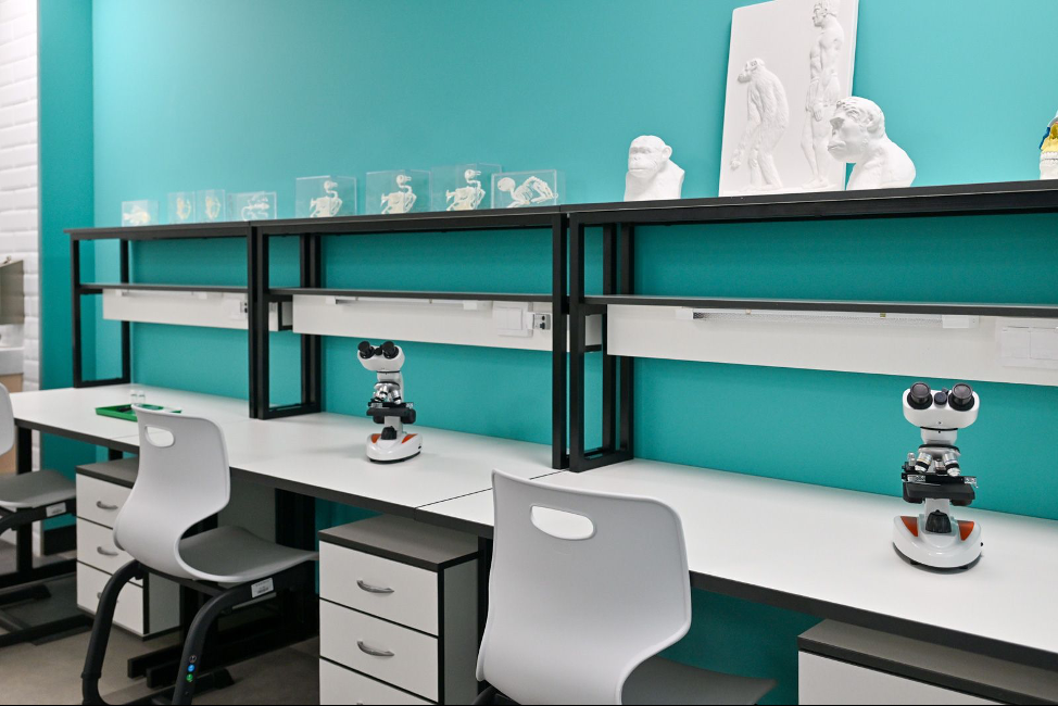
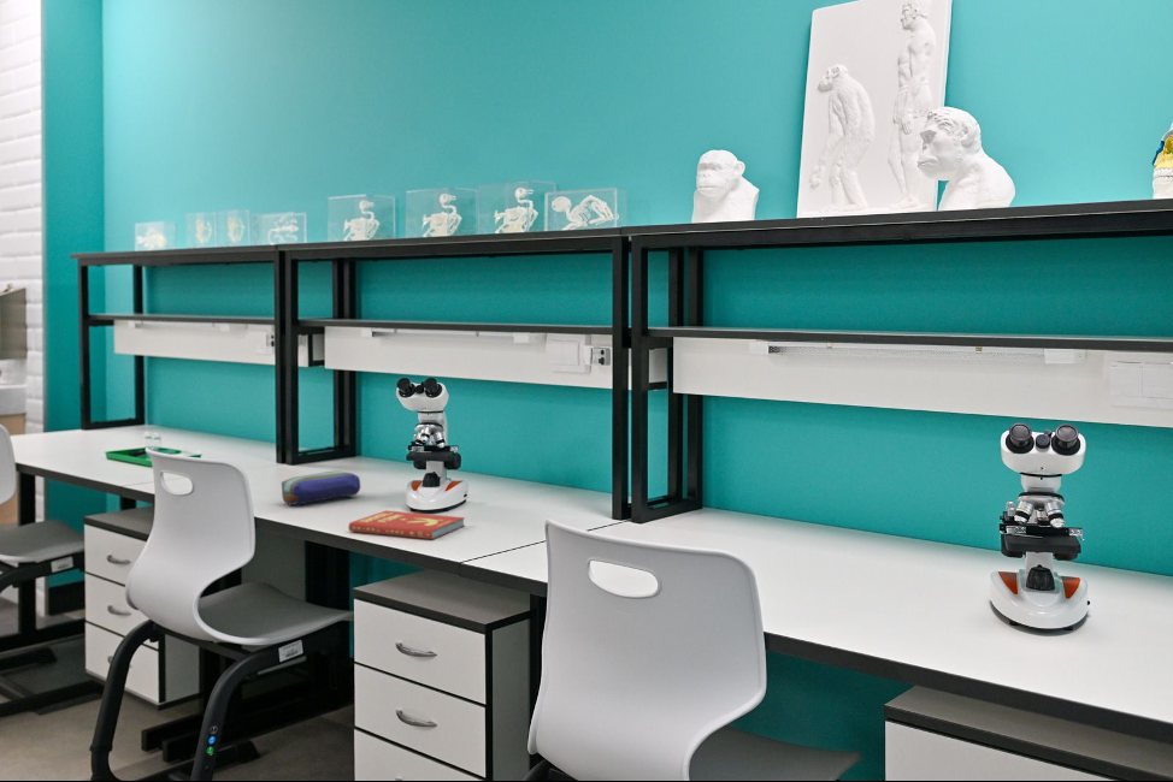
+ book (407, 523)
+ pencil case (322, 486)
